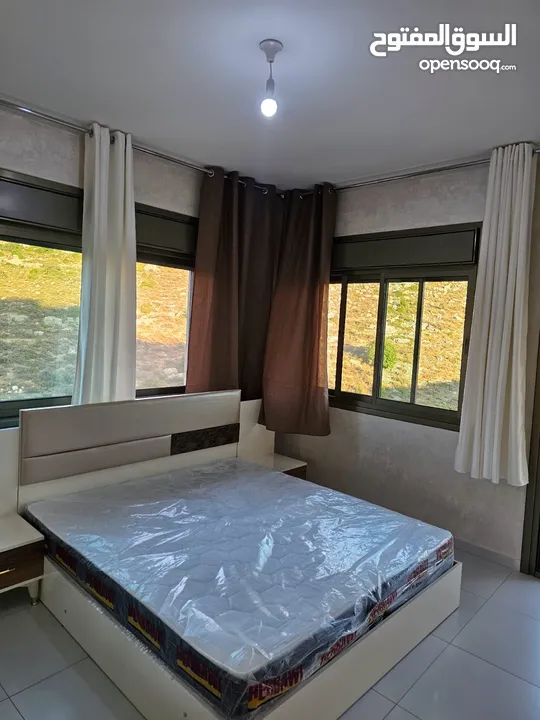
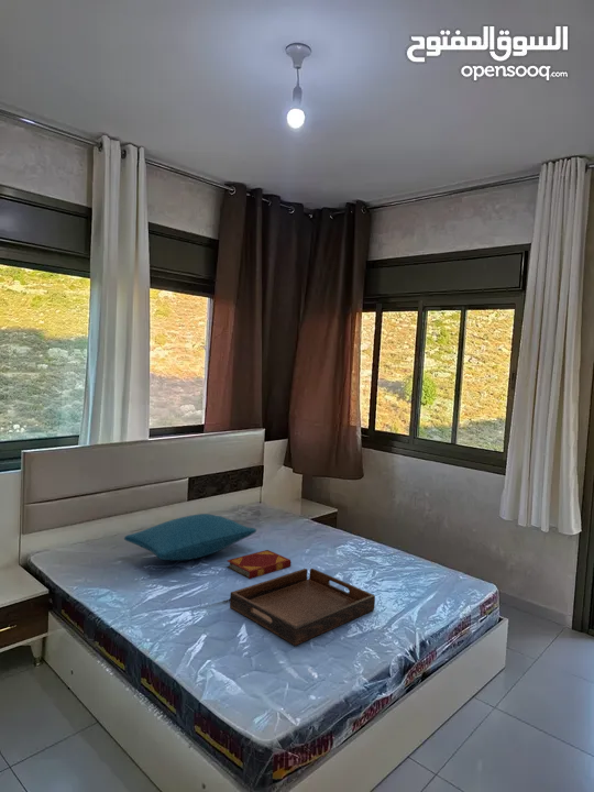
+ serving tray (302, 601)
+ pillow (193, 536)
+ hardback book (258, 563)
